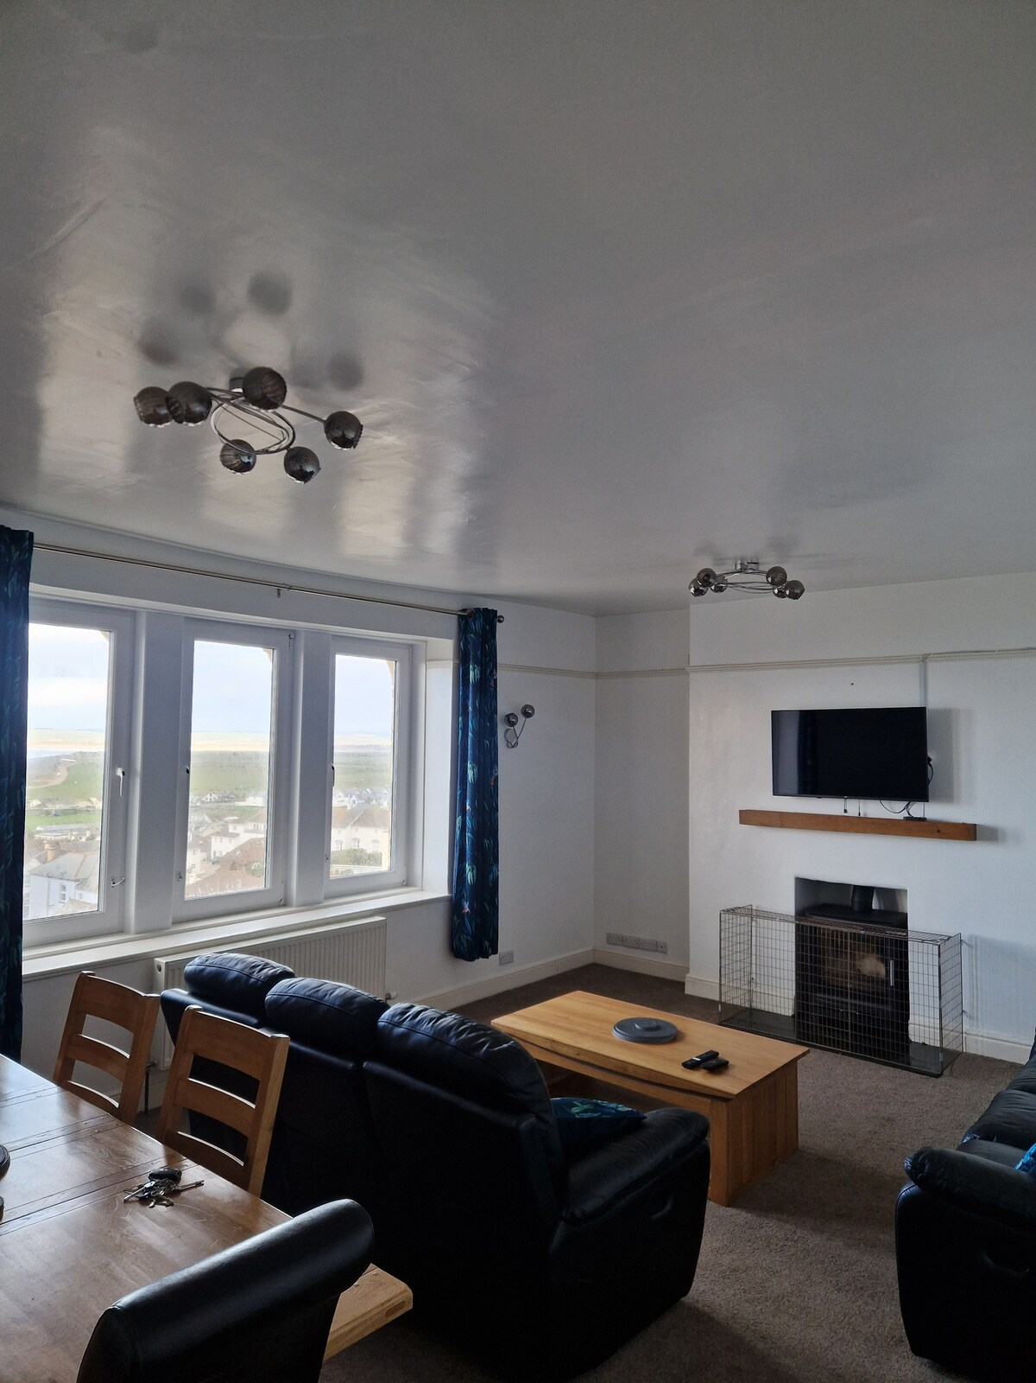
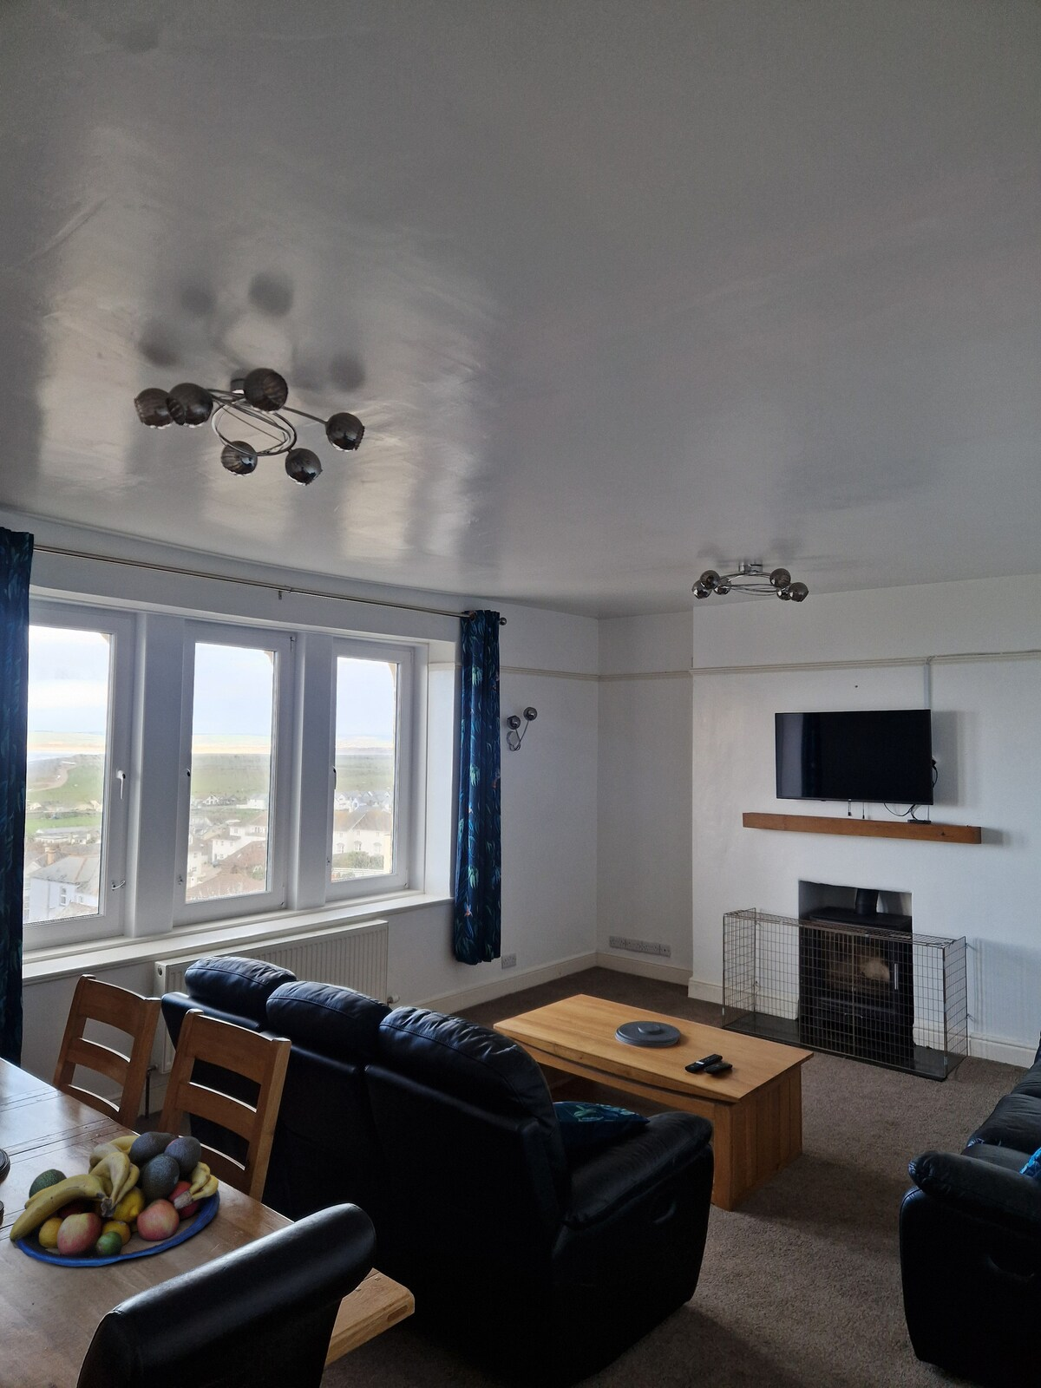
+ fruit bowl (121, 1180)
